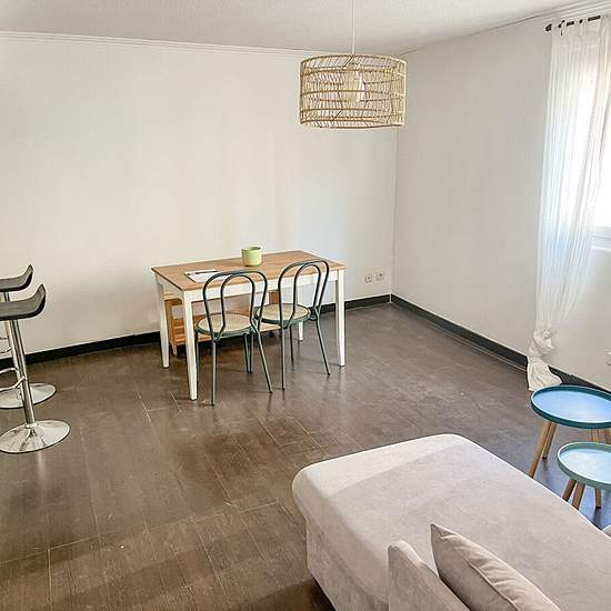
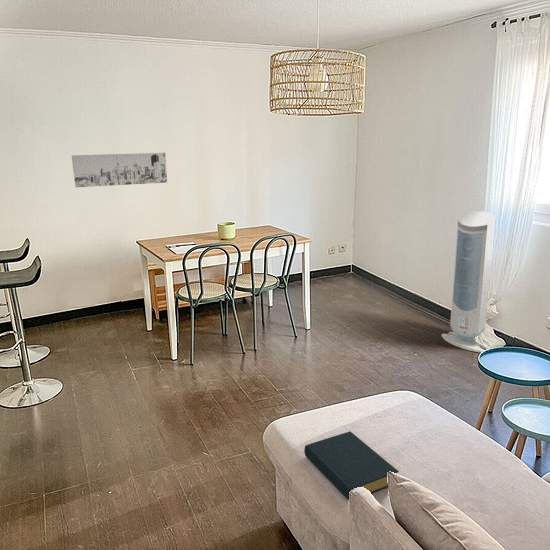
+ hardback book (349, 463)
+ air purifier (471, 279)
+ wall art (121, 169)
